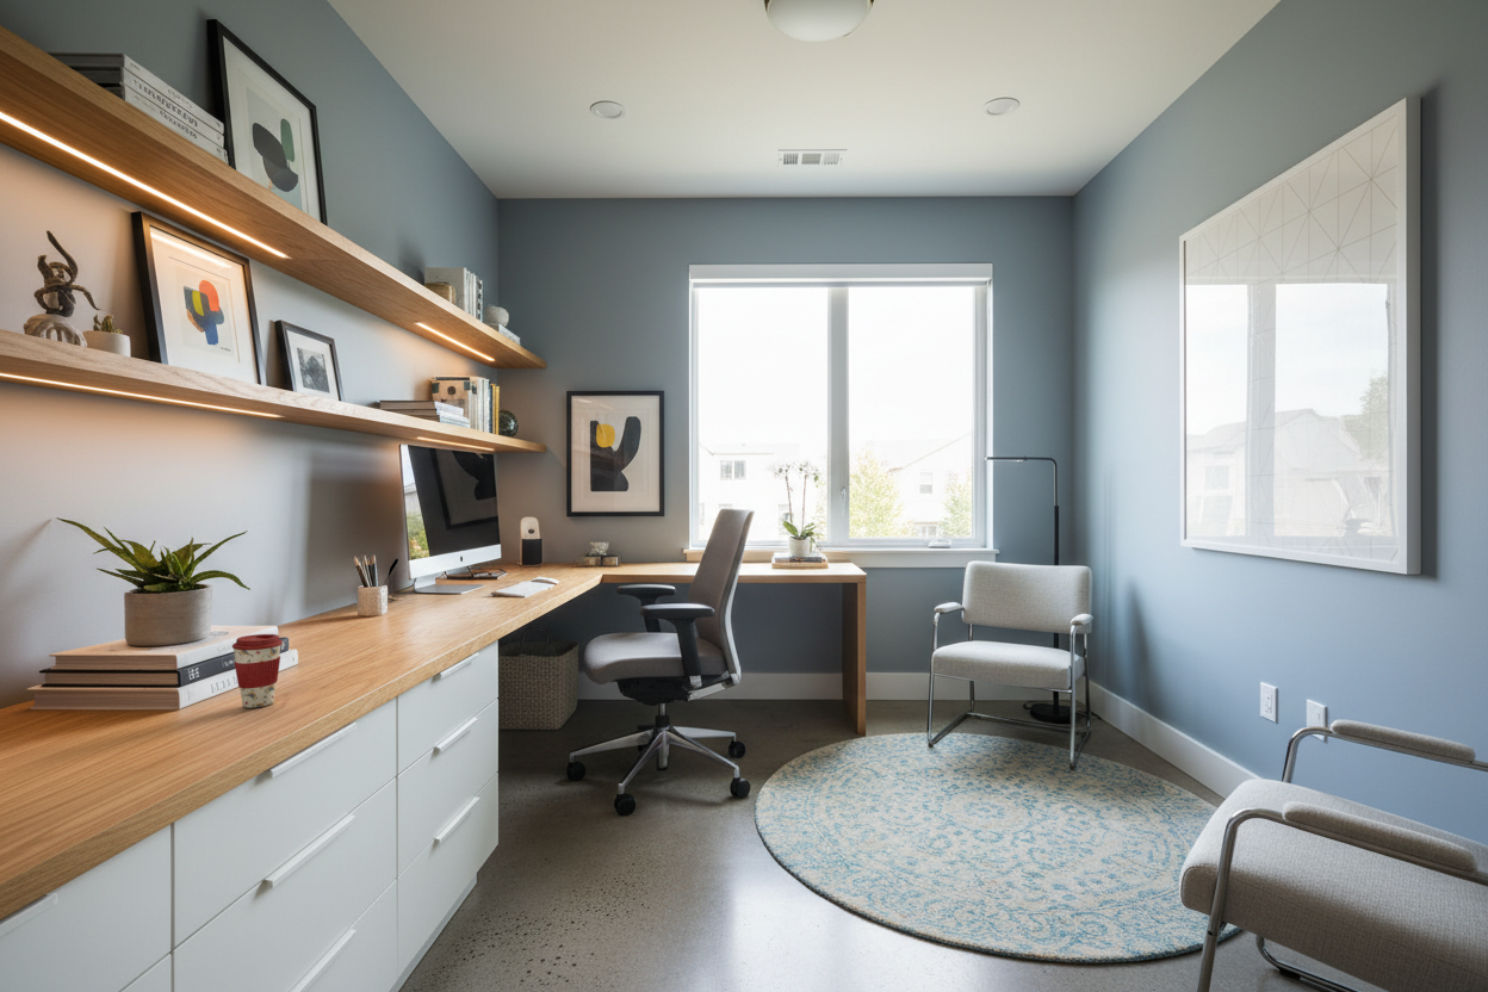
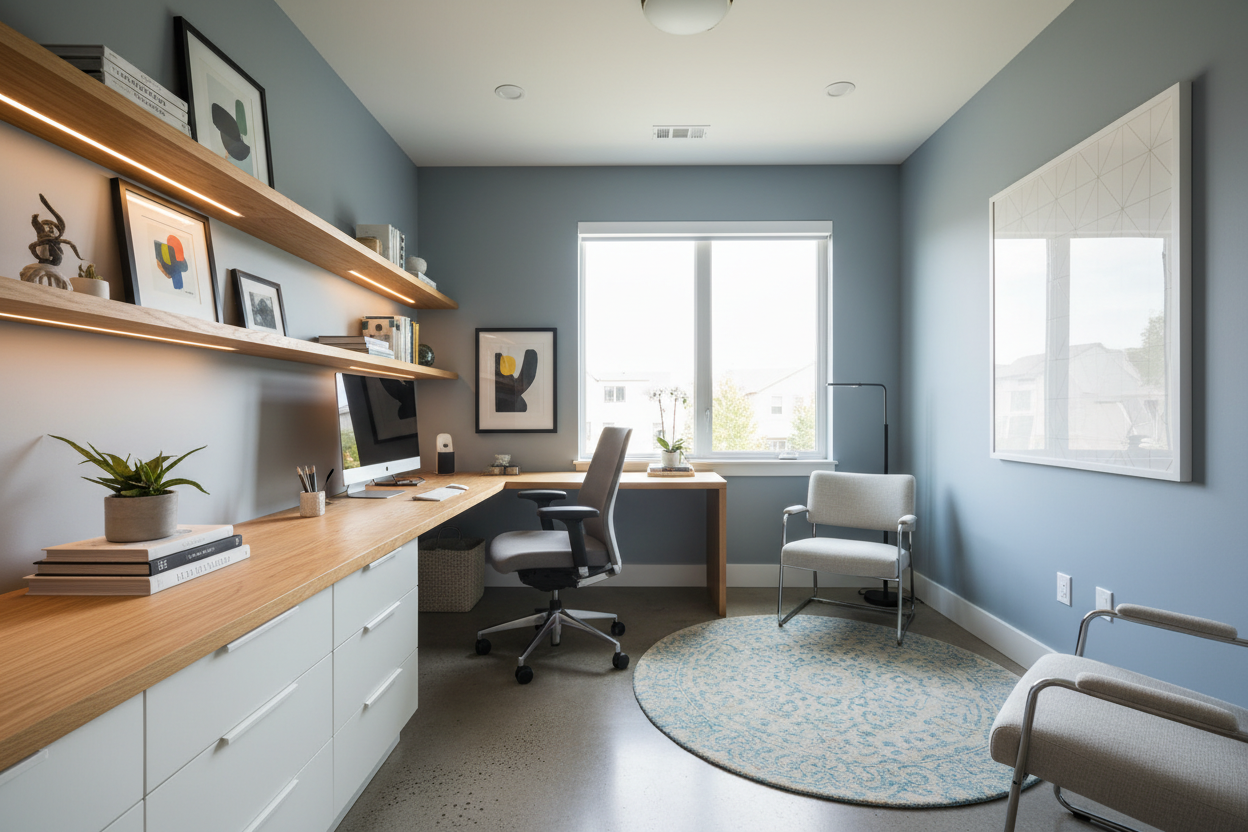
- coffee cup (258, 670)
